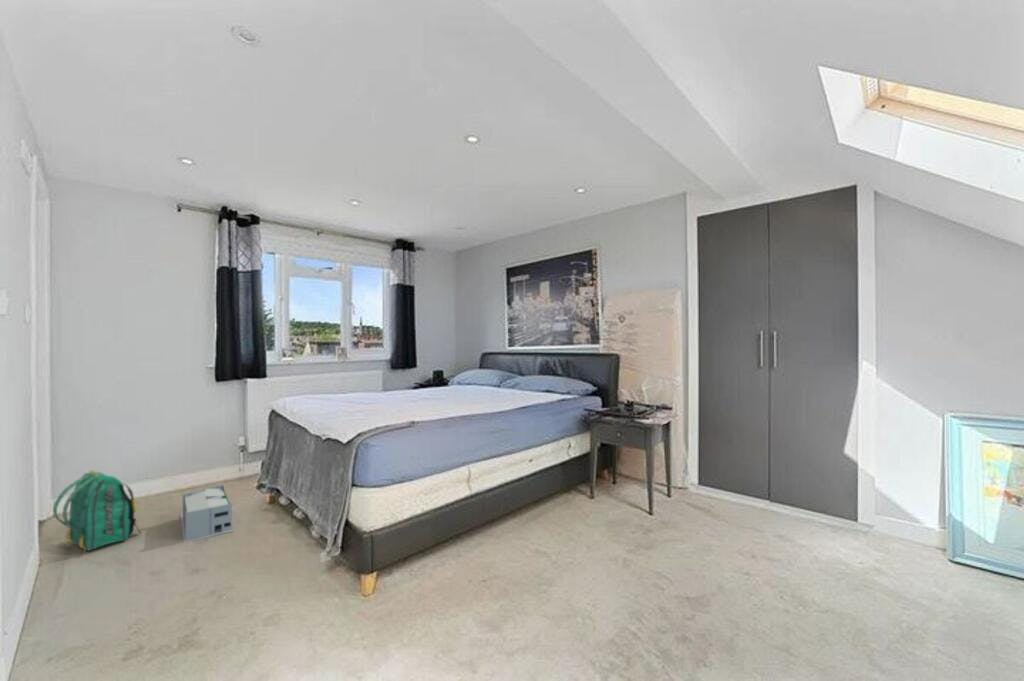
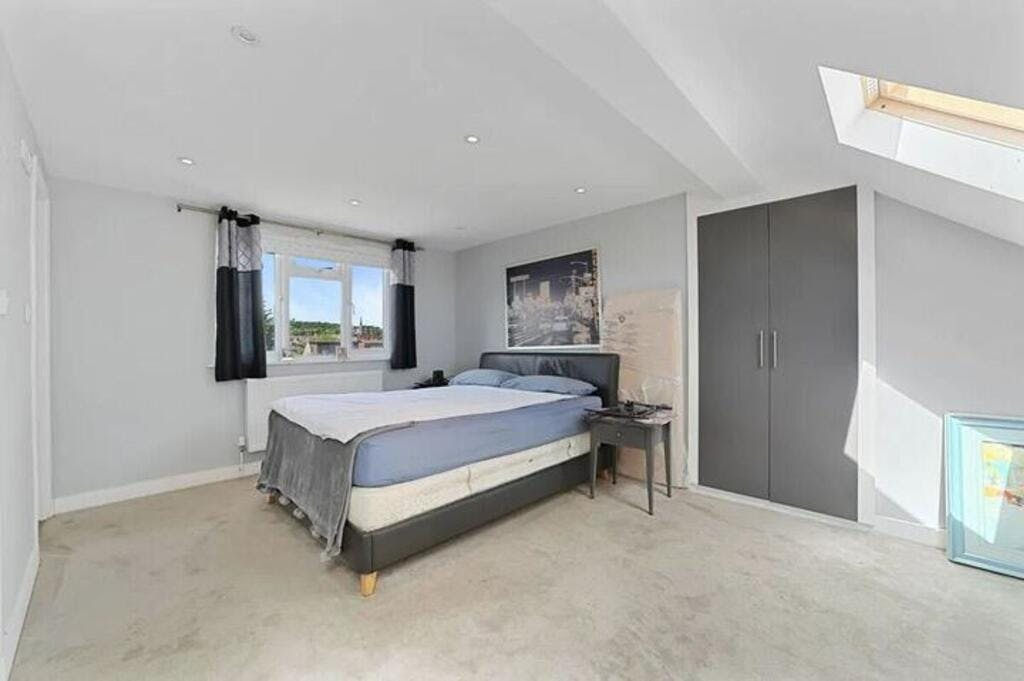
- backpack (98, 505)
- storage bin (205, 509)
